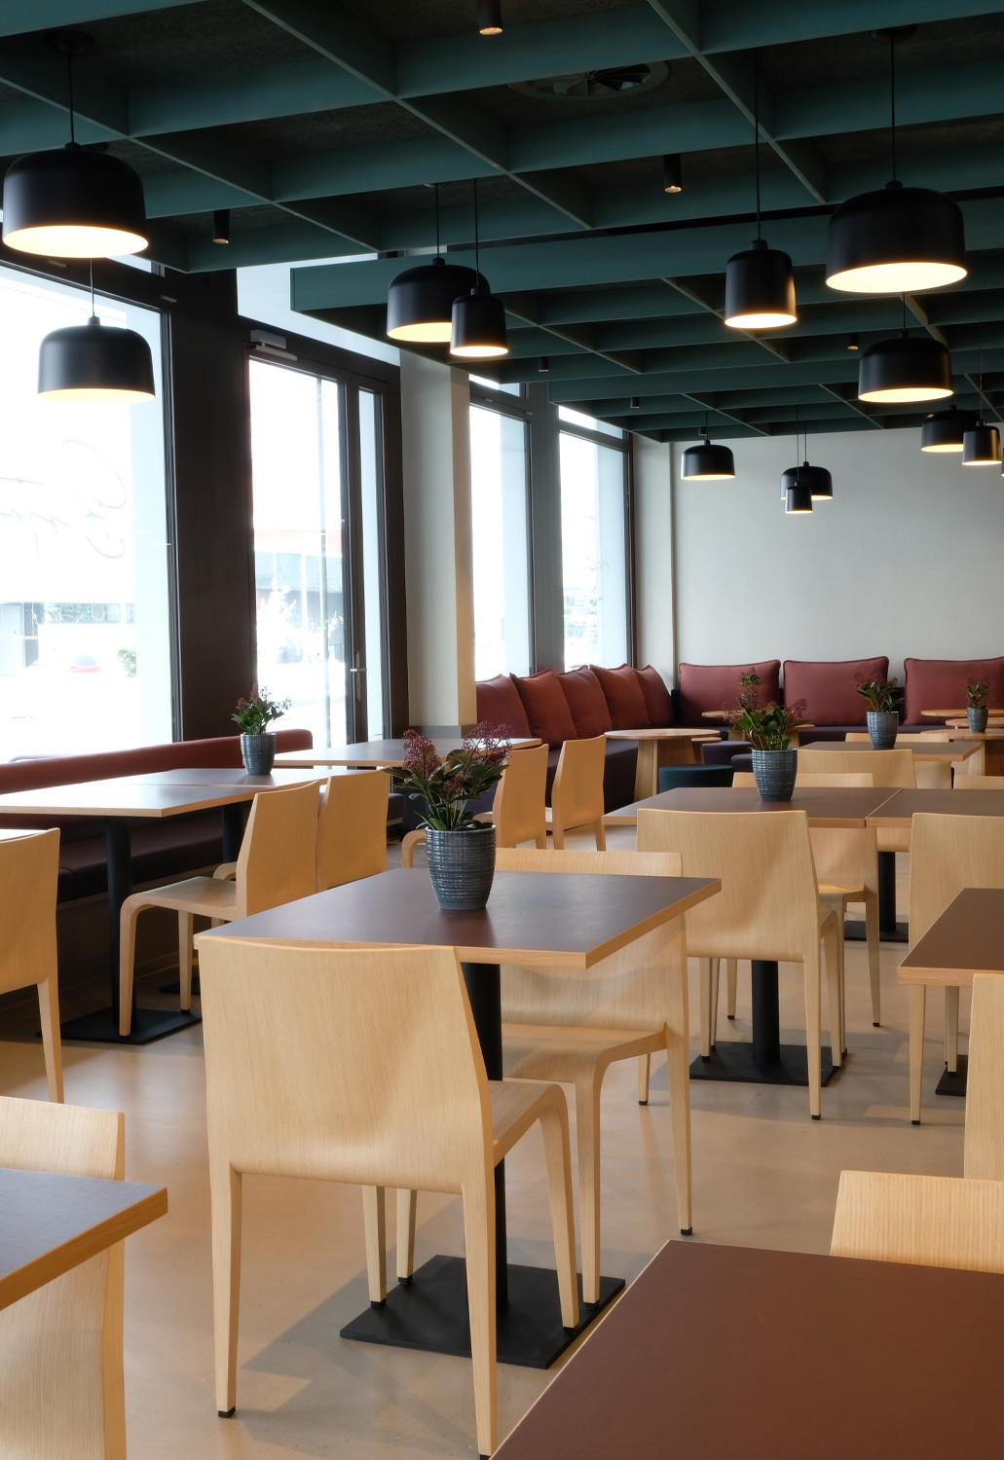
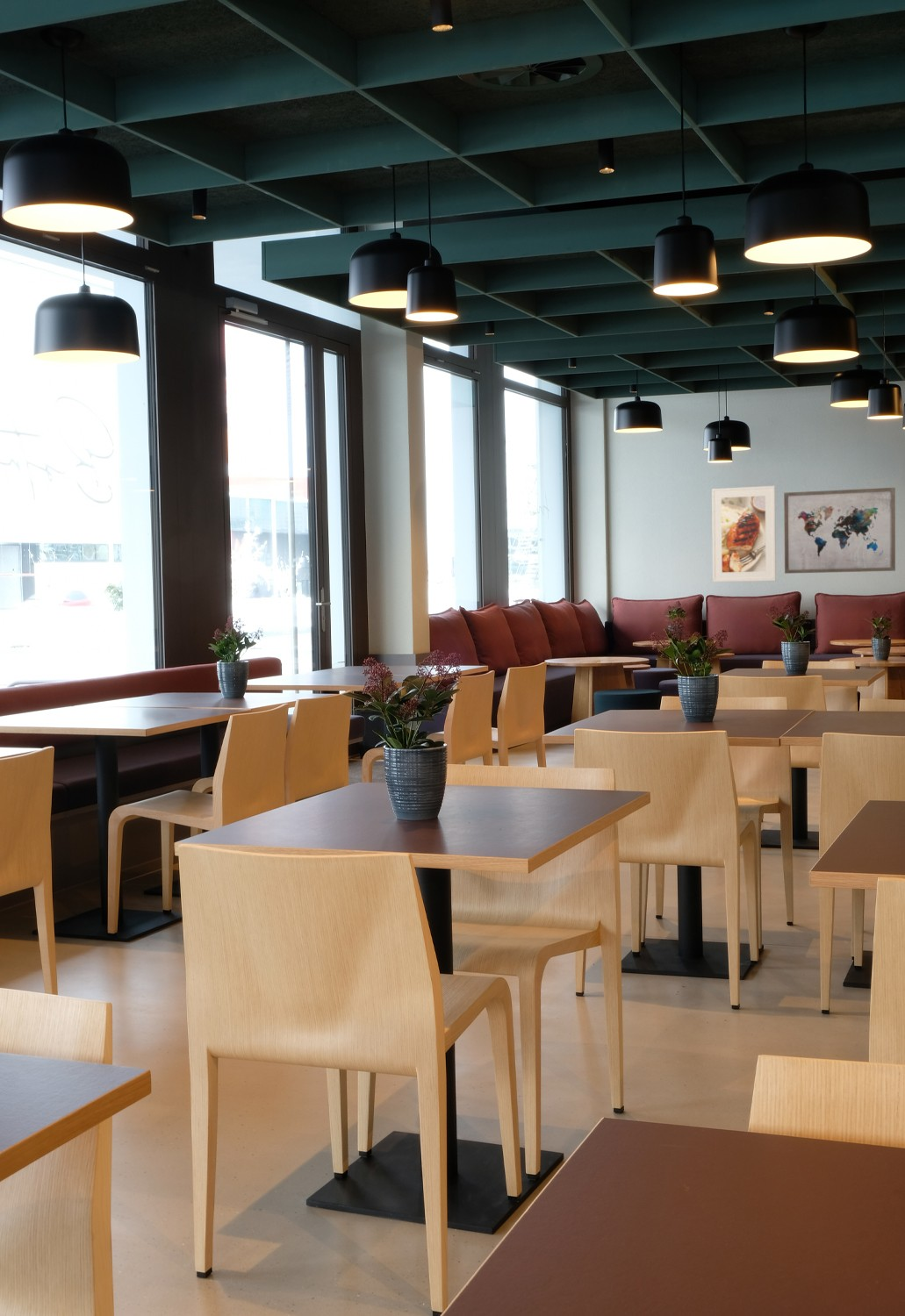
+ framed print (743, 534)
+ wall art (838, 531)
